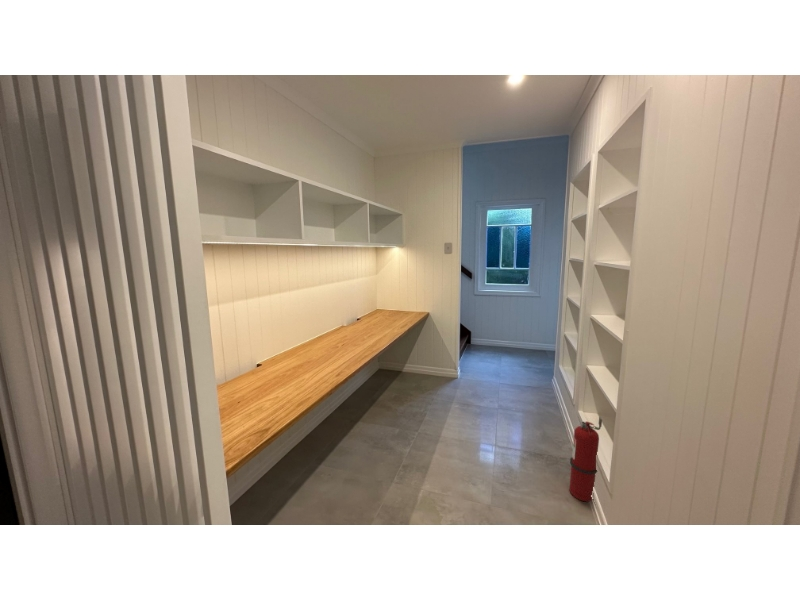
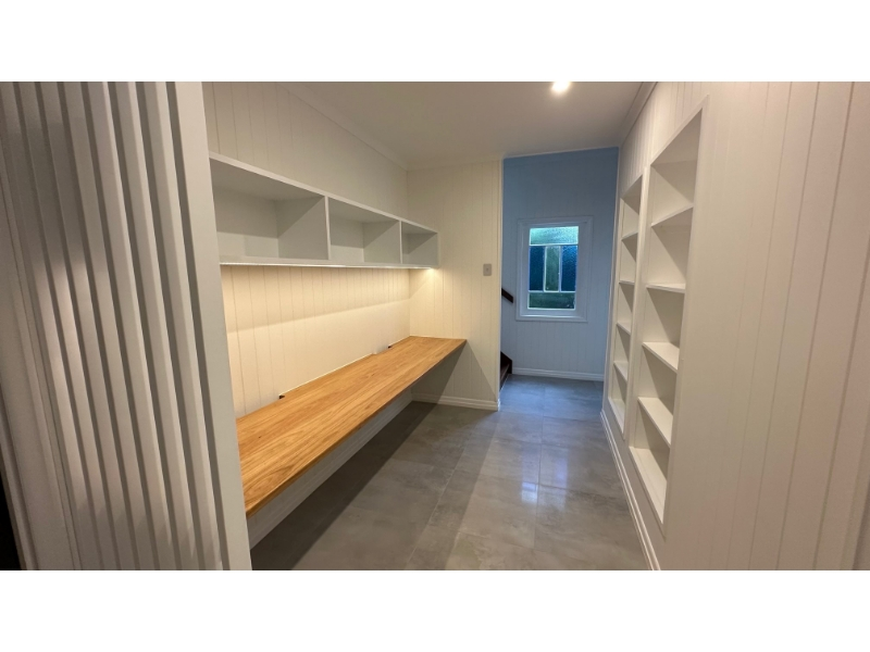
- fire extinguisher (583, 454)
